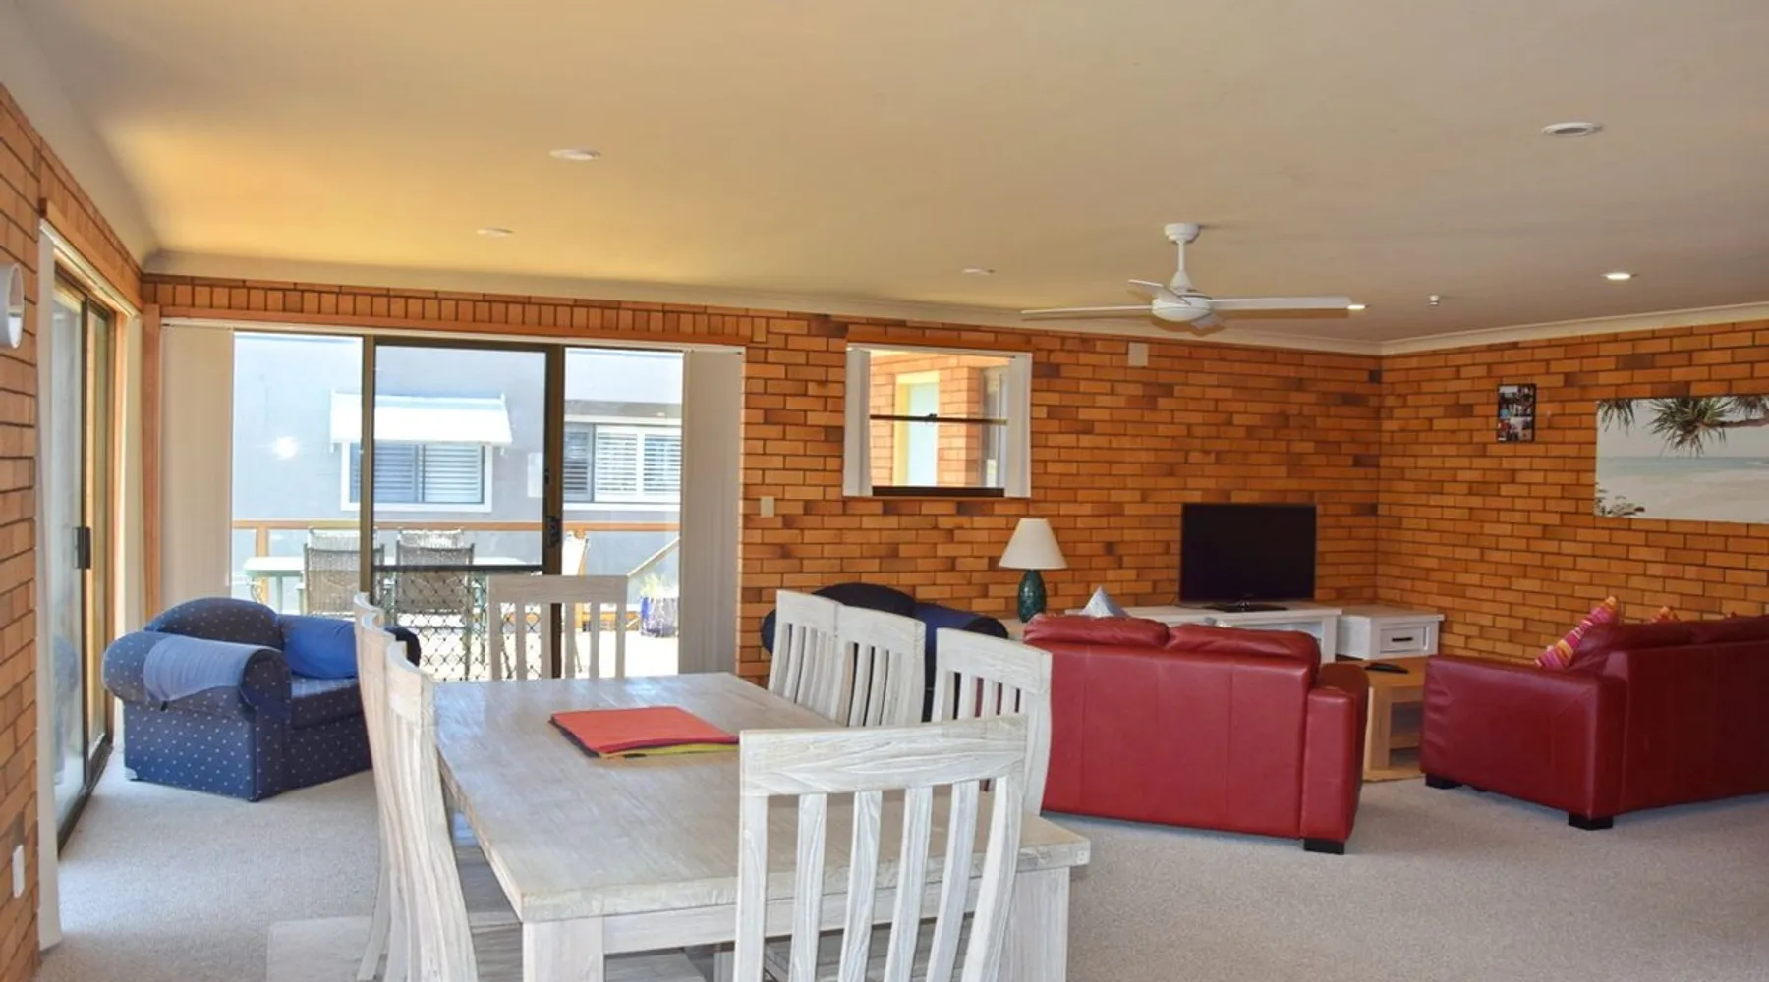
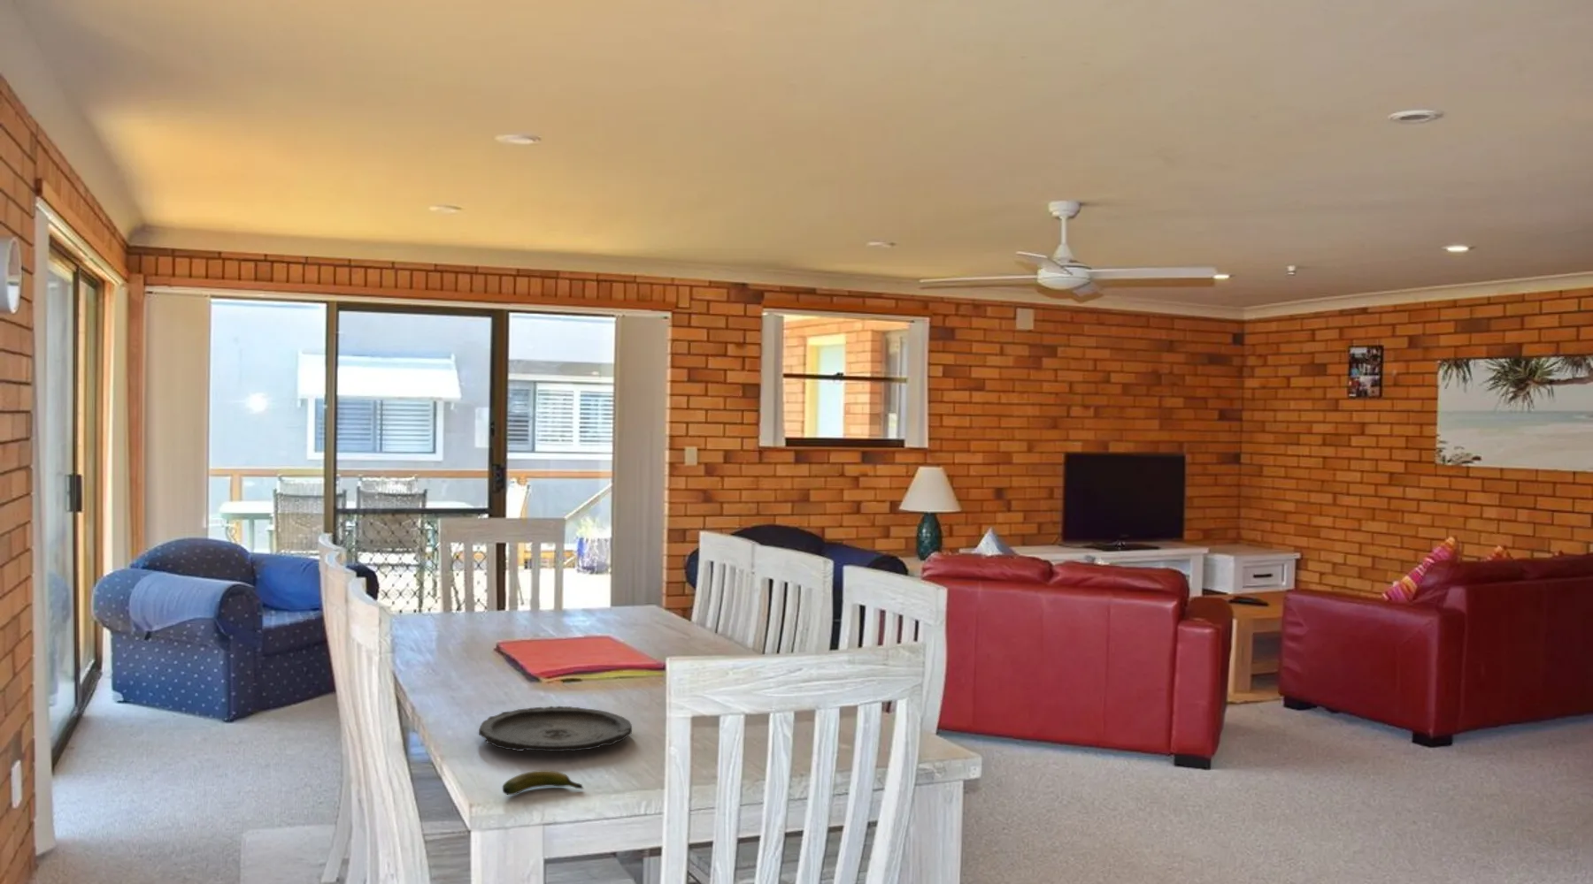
+ banana (543, 783)
+ plate (555, 730)
